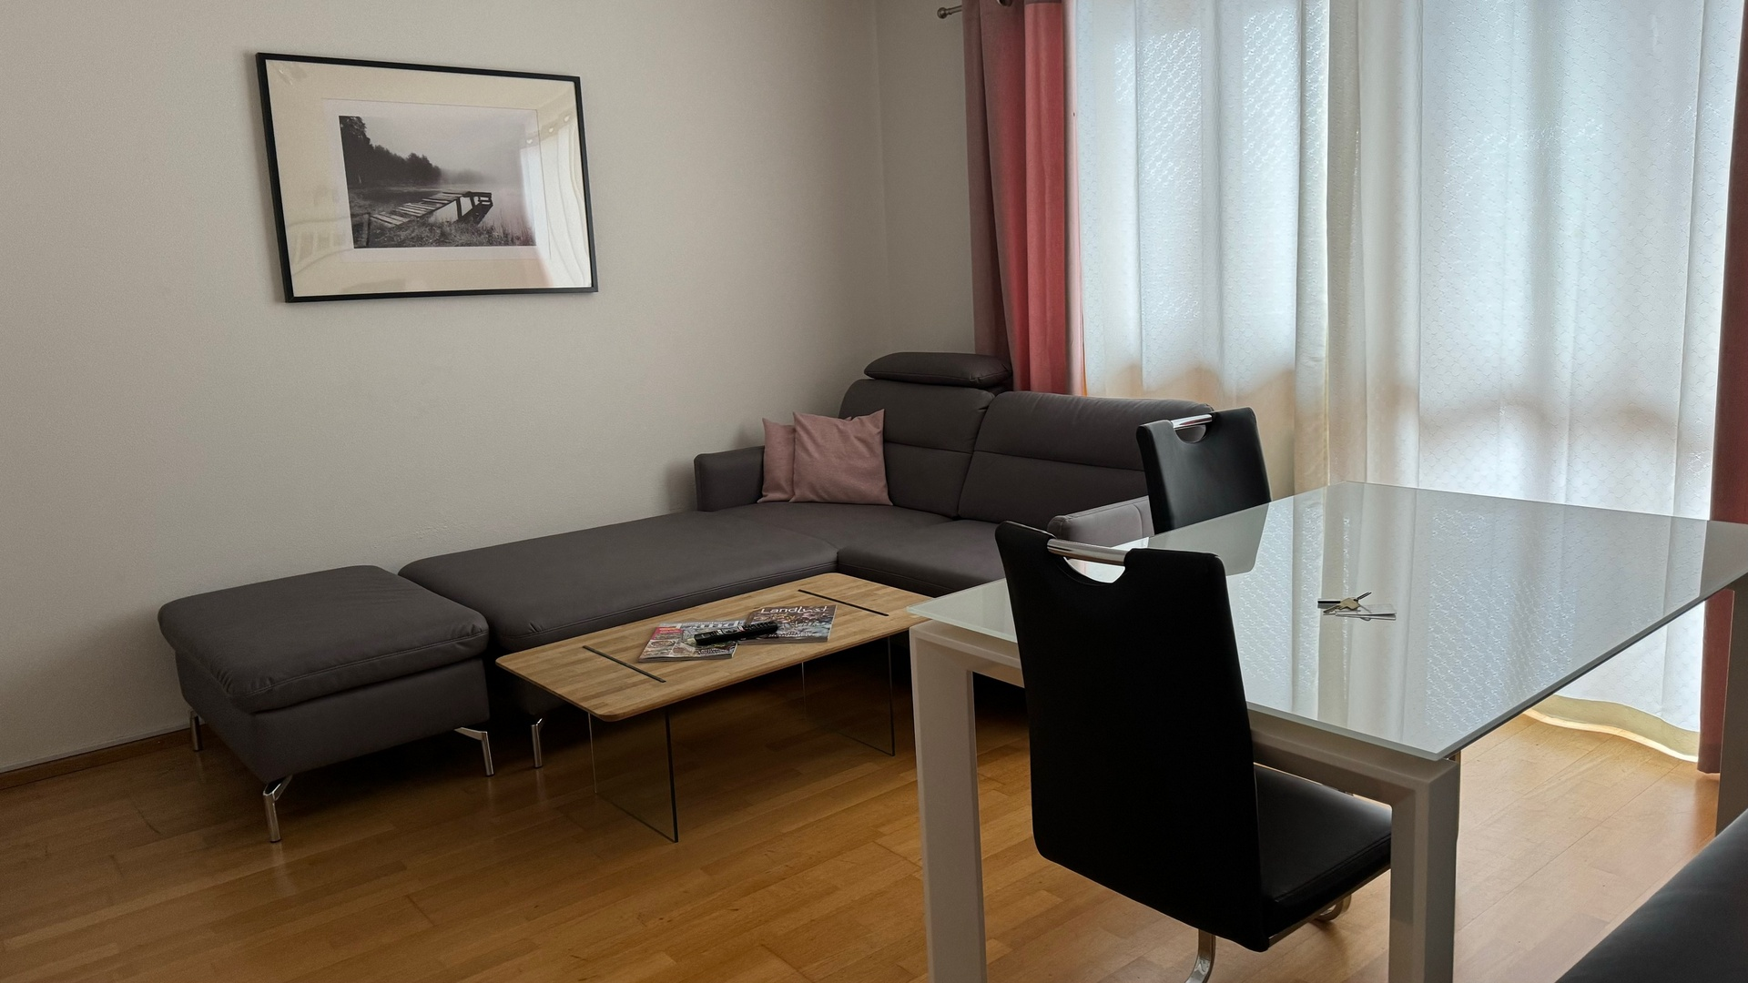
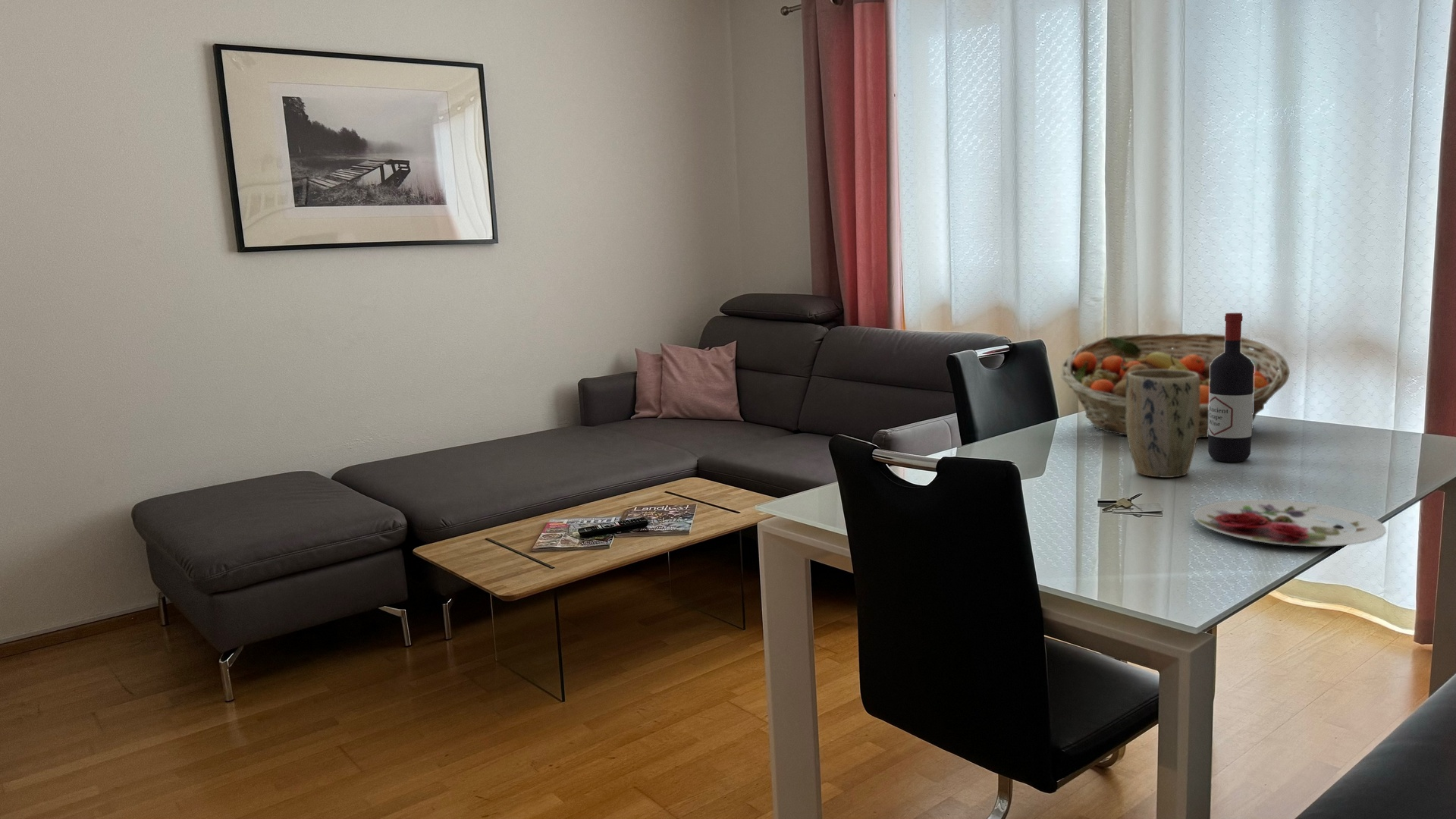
+ wine bottle (1231, 387)
+ fruit basket (1170, 369)
+ plate (1286, 519)
+ plant pot (1162, 423)
